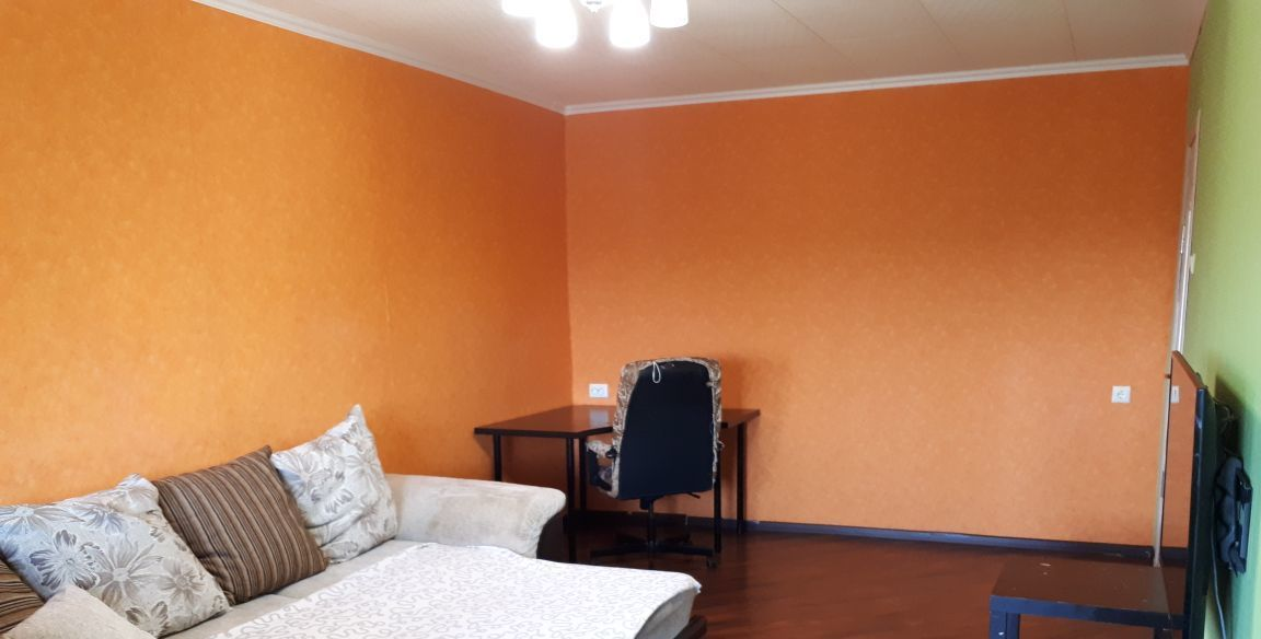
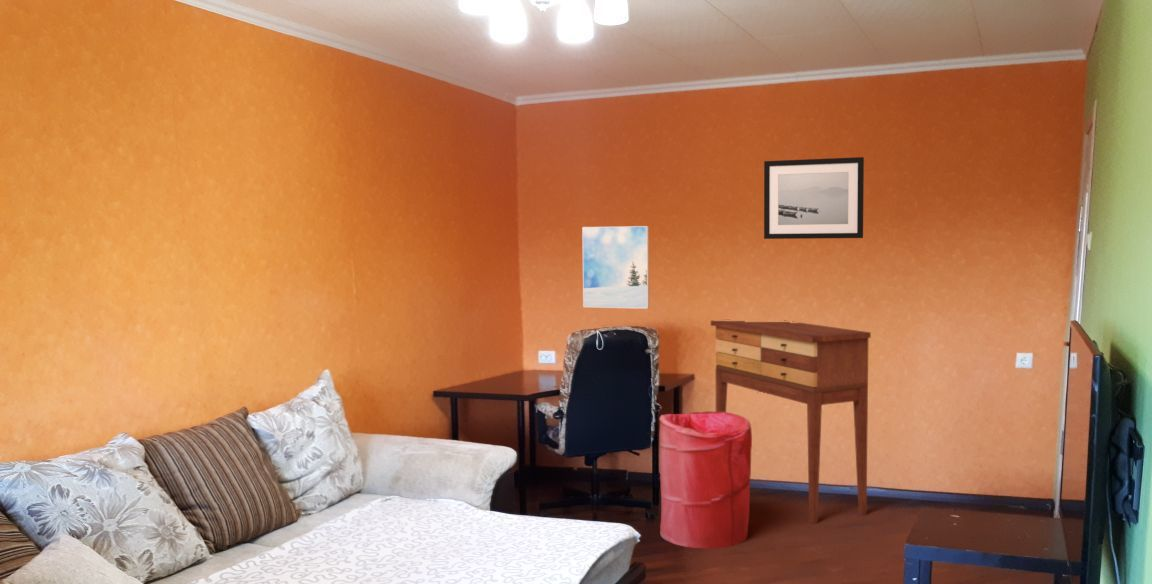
+ console table (786, 398)
+ laundry hamper (705, 476)
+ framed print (615, 267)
+ wall art (812, 199)
